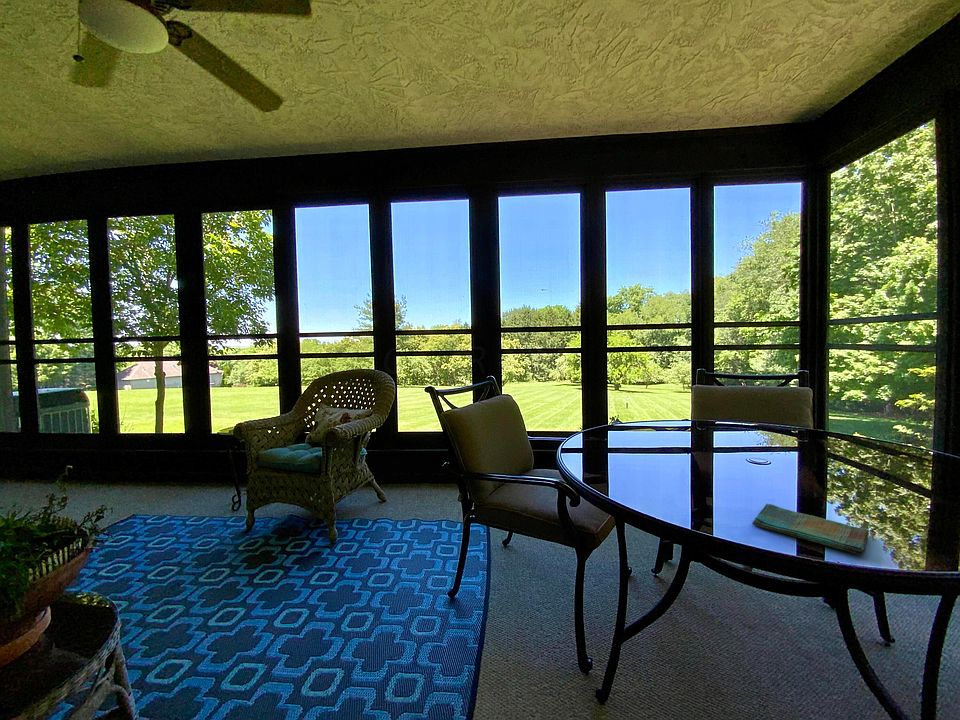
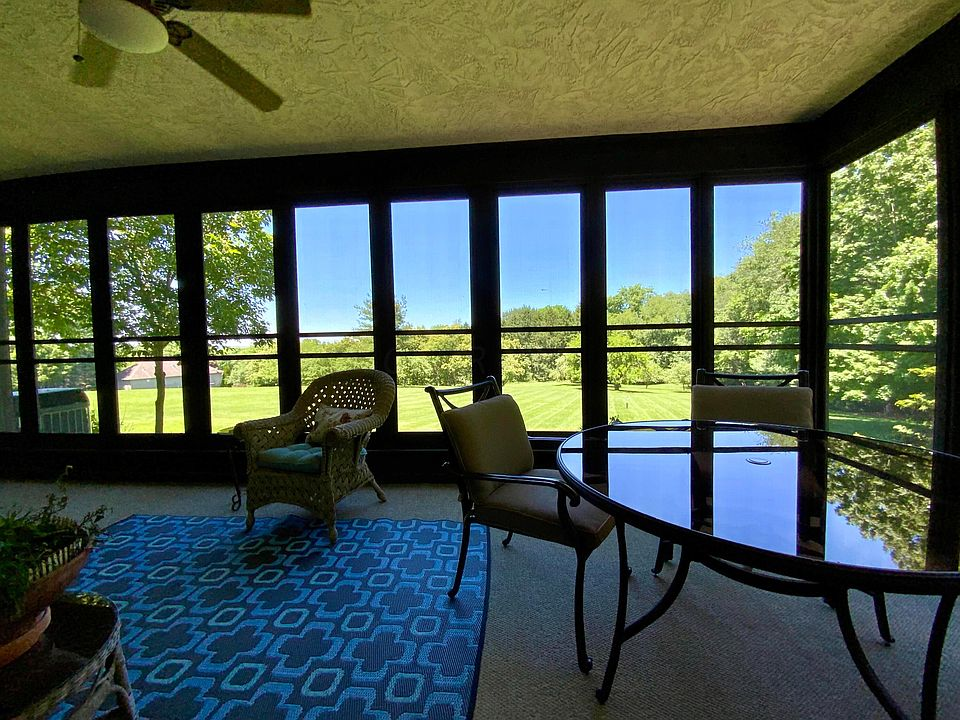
- dish towel (808, 525)
